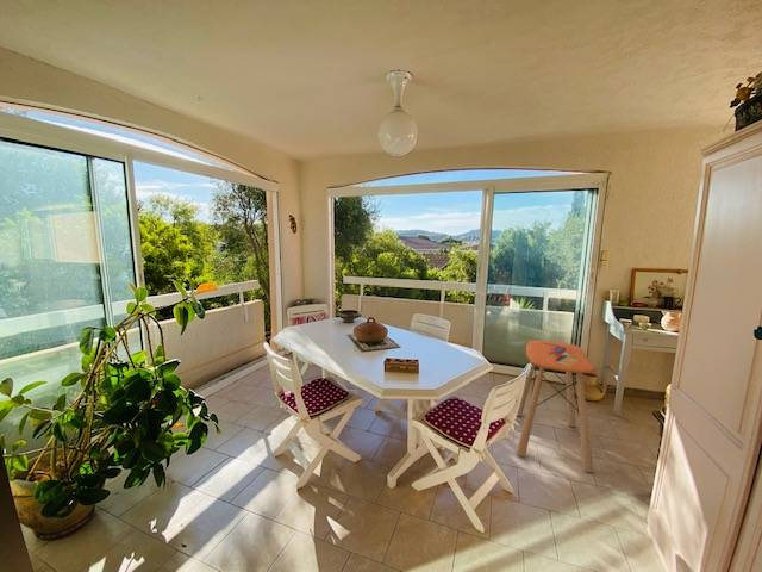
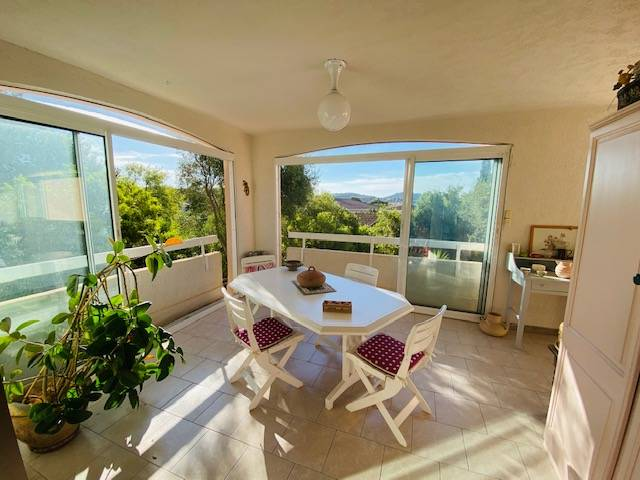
- side table (551, 396)
